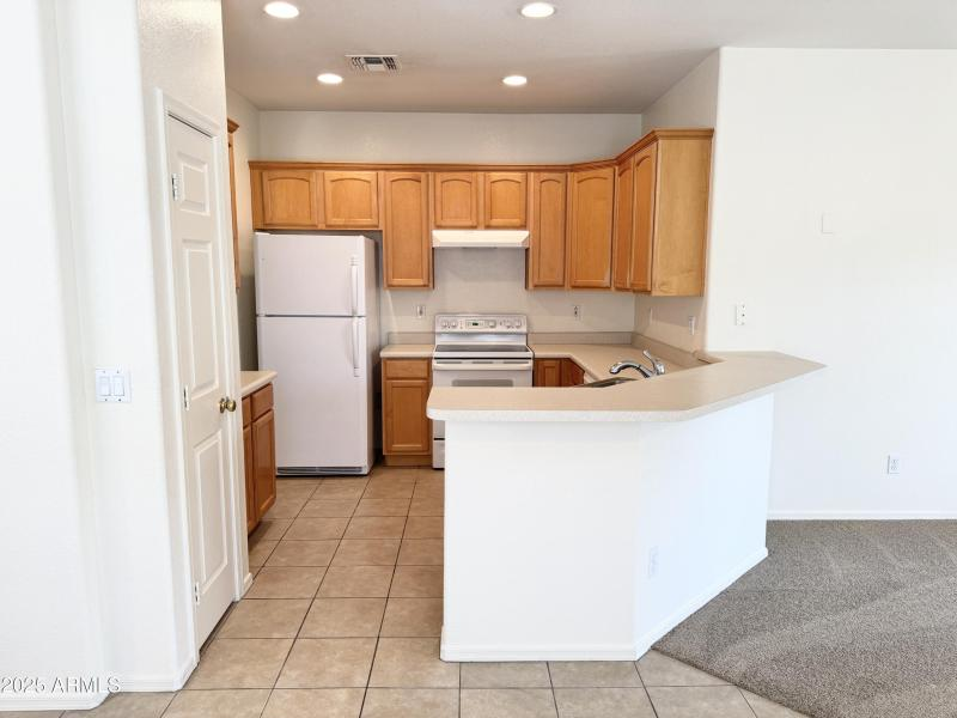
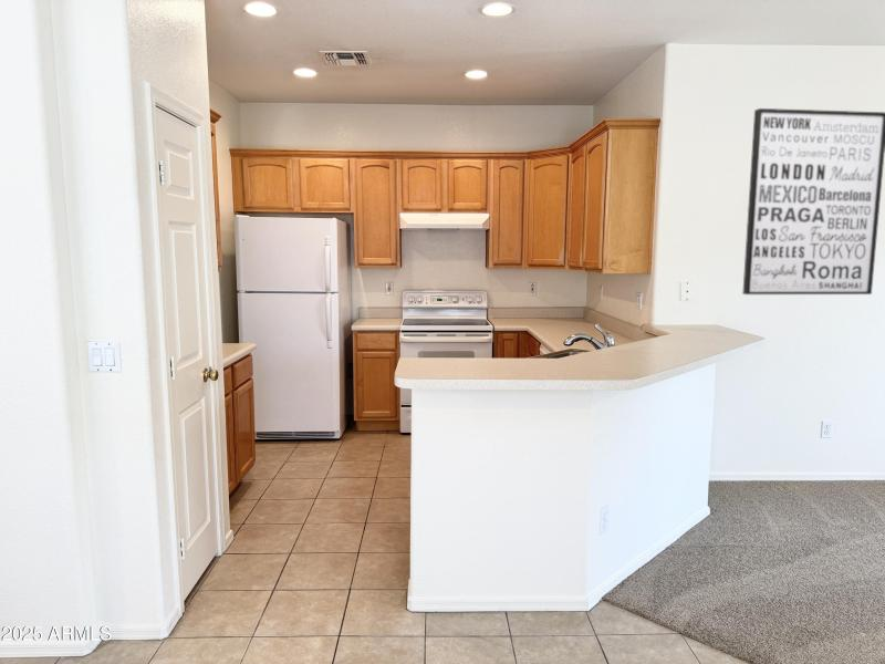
+ wall art (814, 204)
